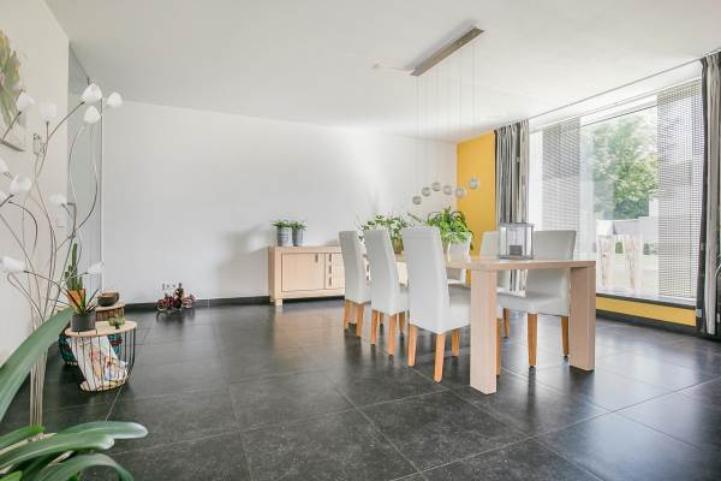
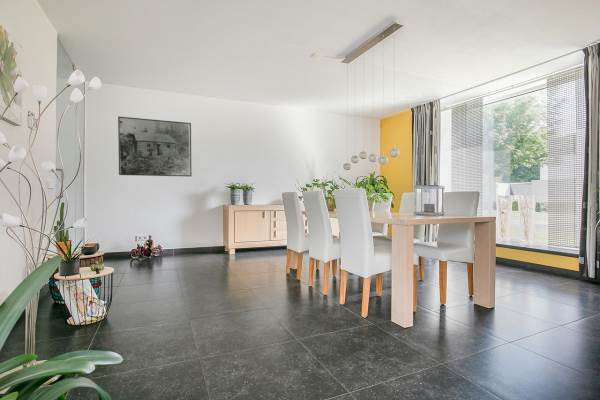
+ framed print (156, 147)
